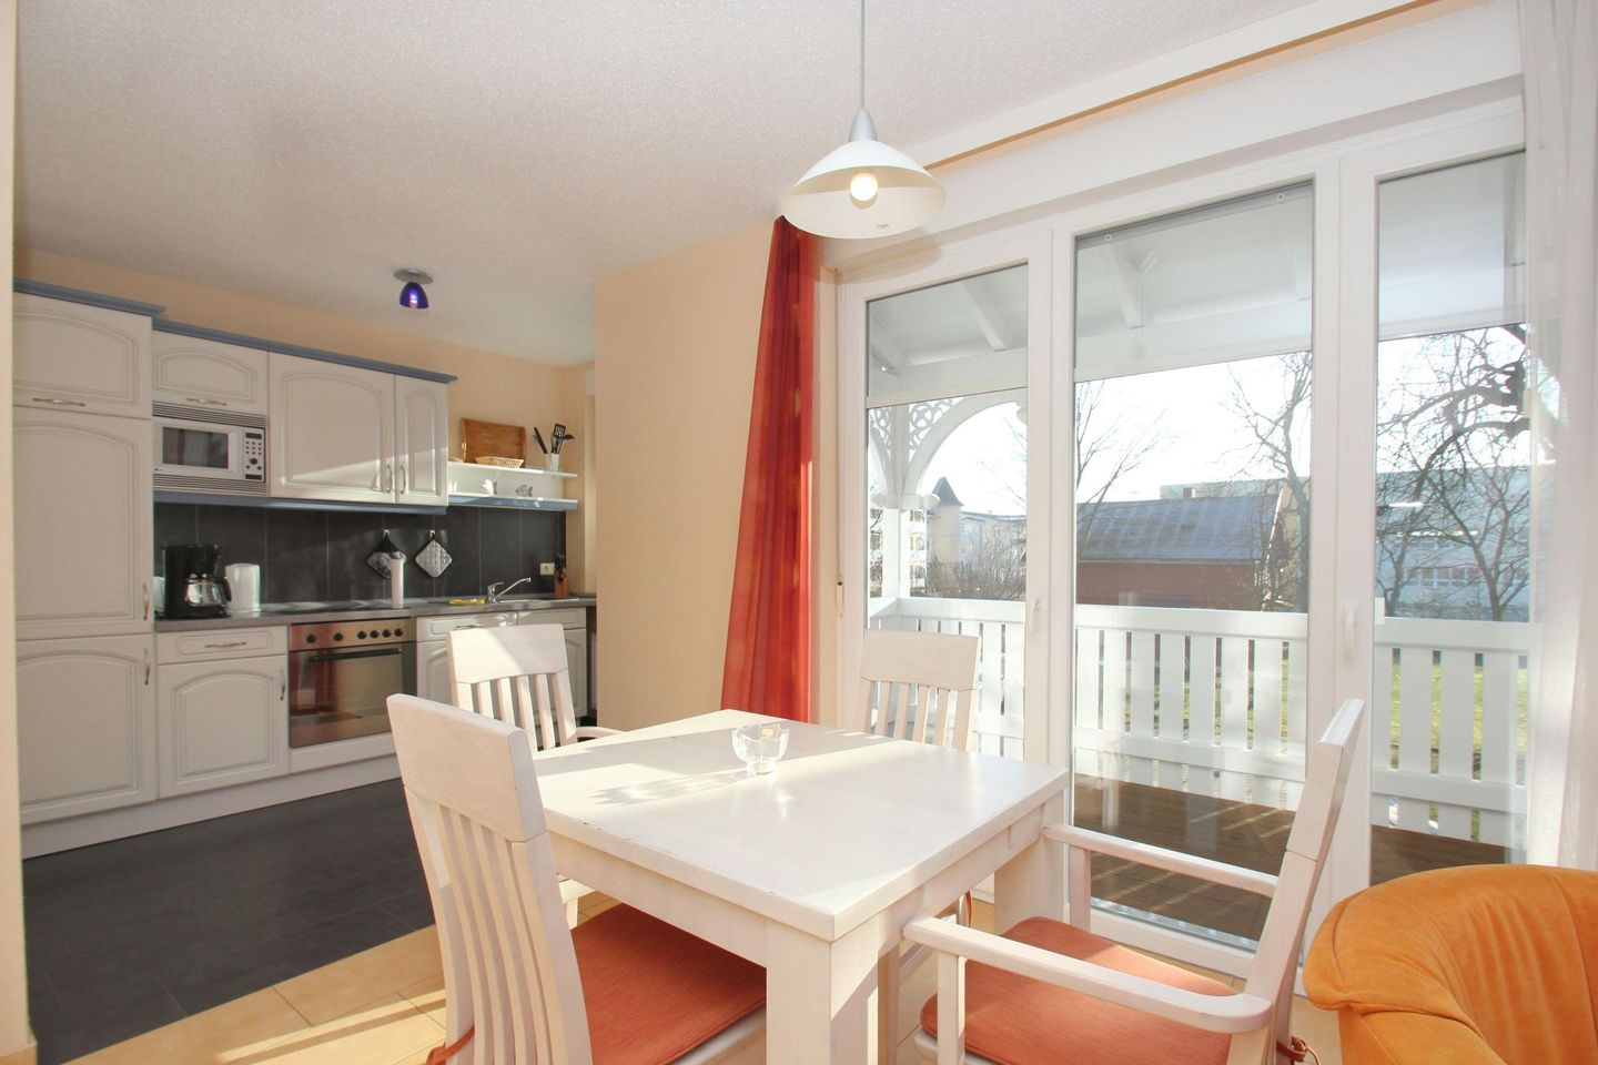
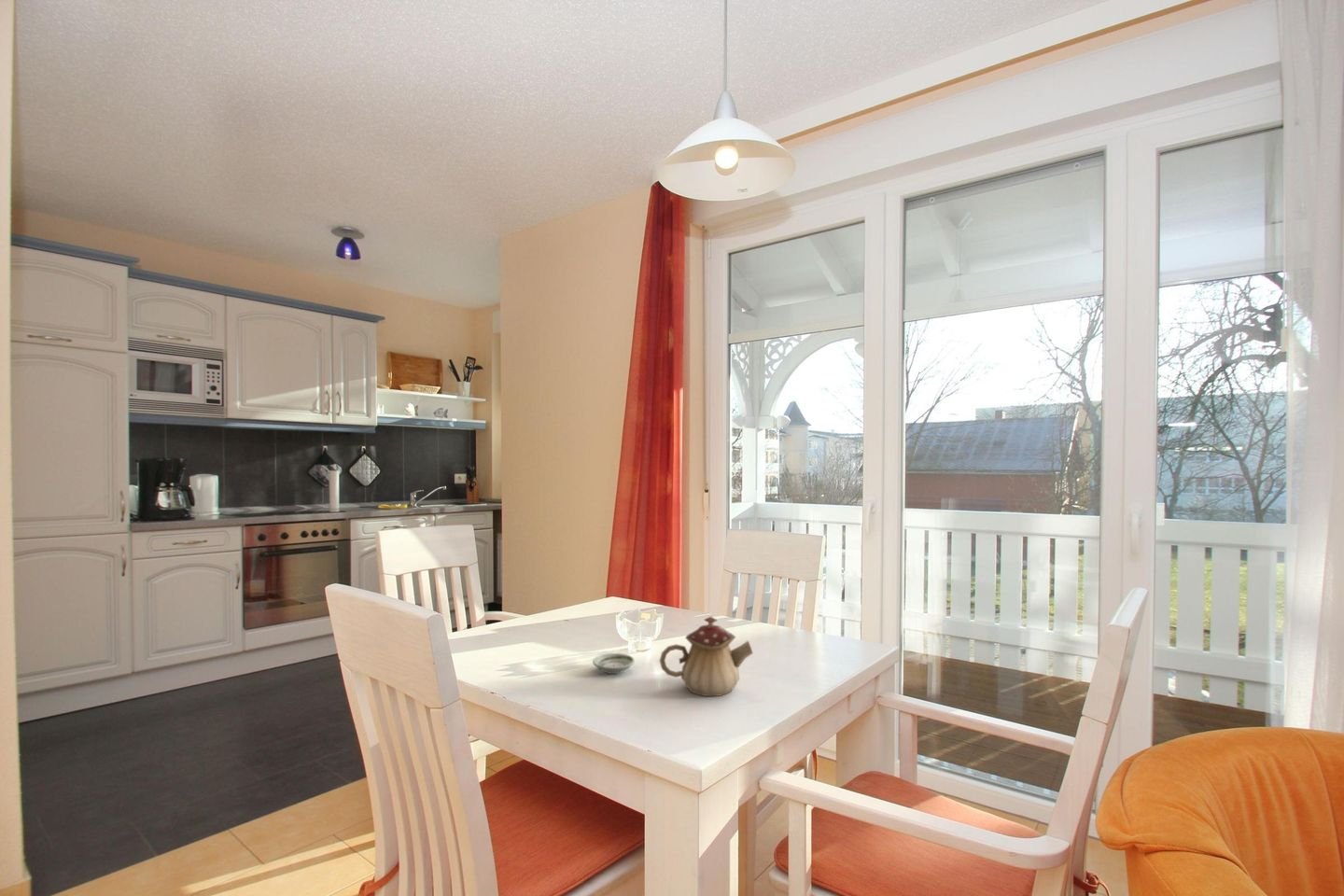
+ saucer (613, 665)
+ teapot (706, 651)
